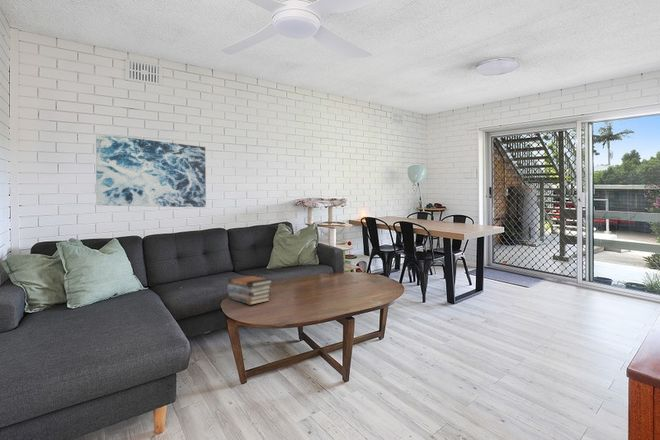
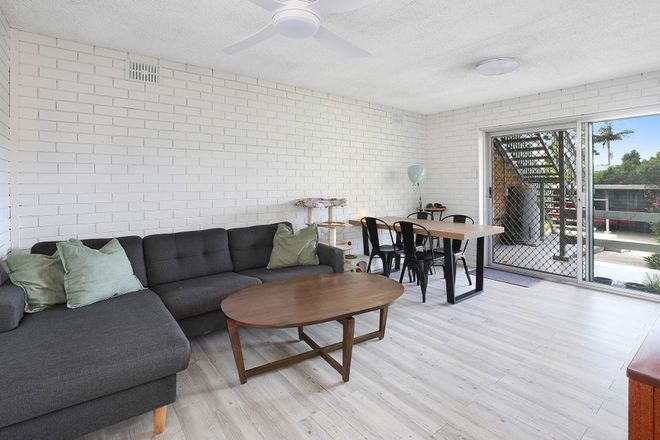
- book stack (249, 289)
- wall art (155, 173)
